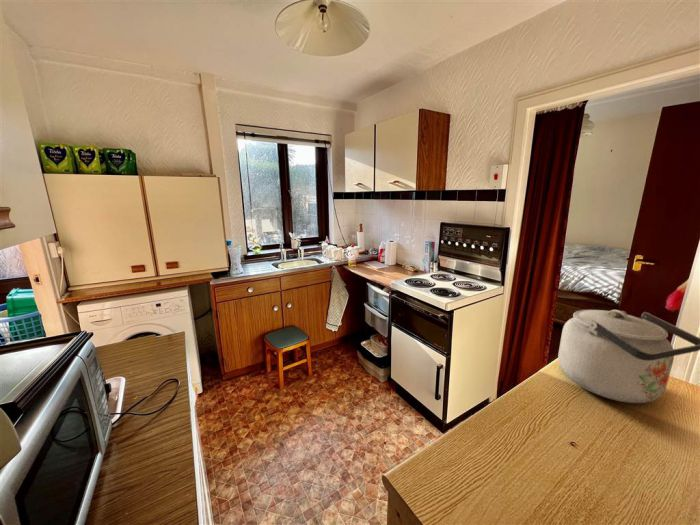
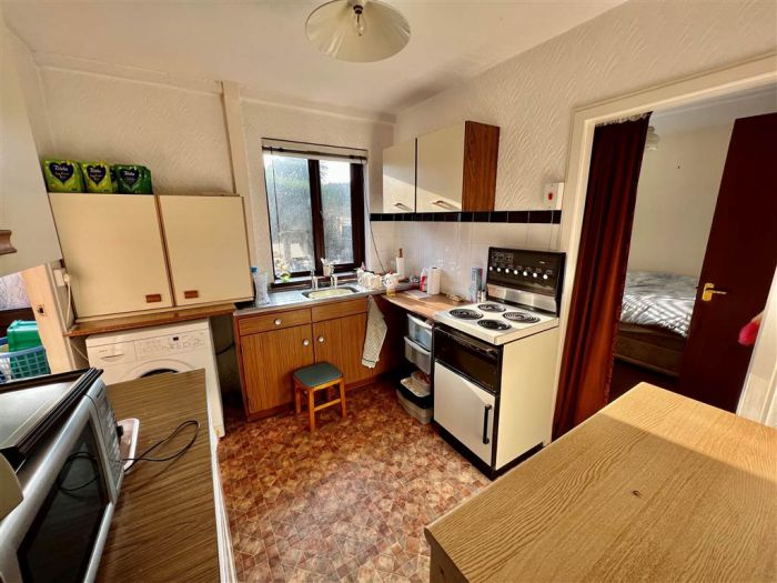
- kettle (621, 348)
